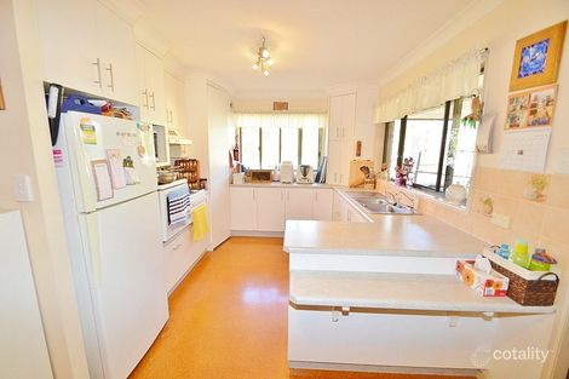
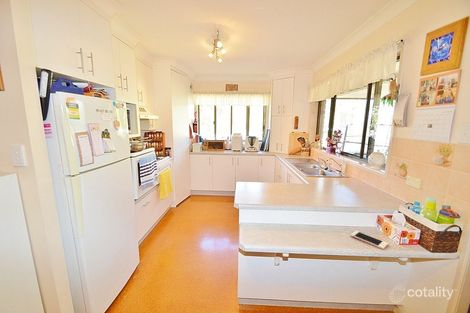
+ cell phone (368, 239)
